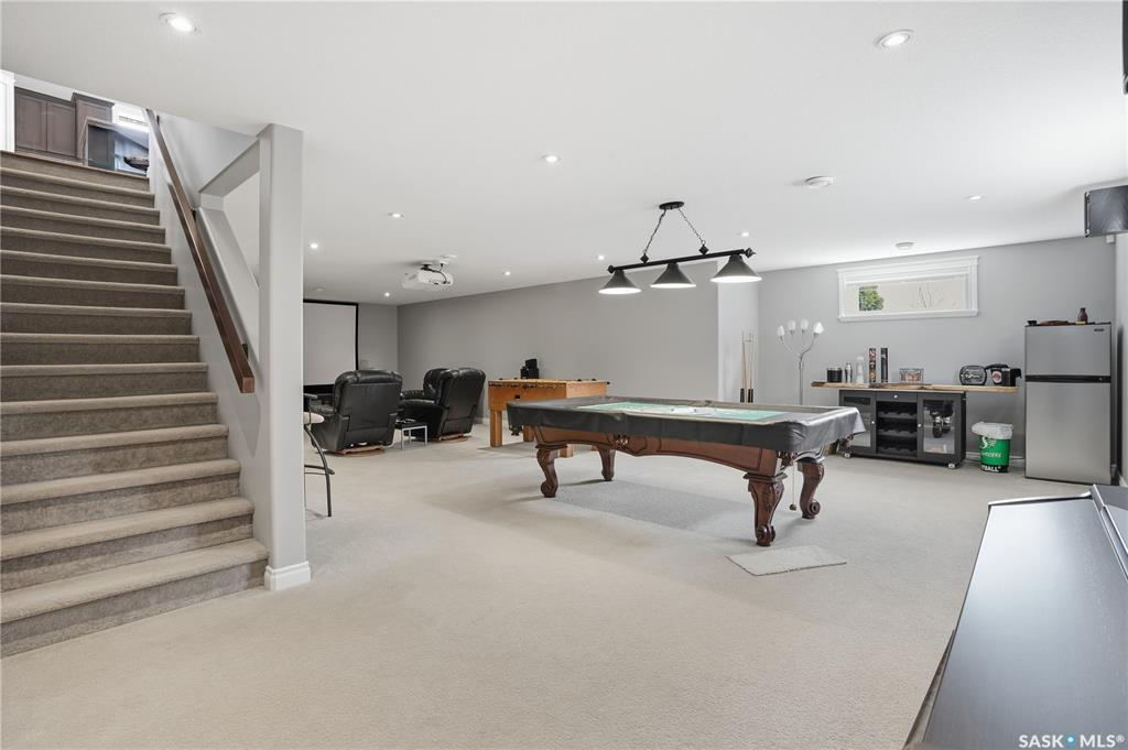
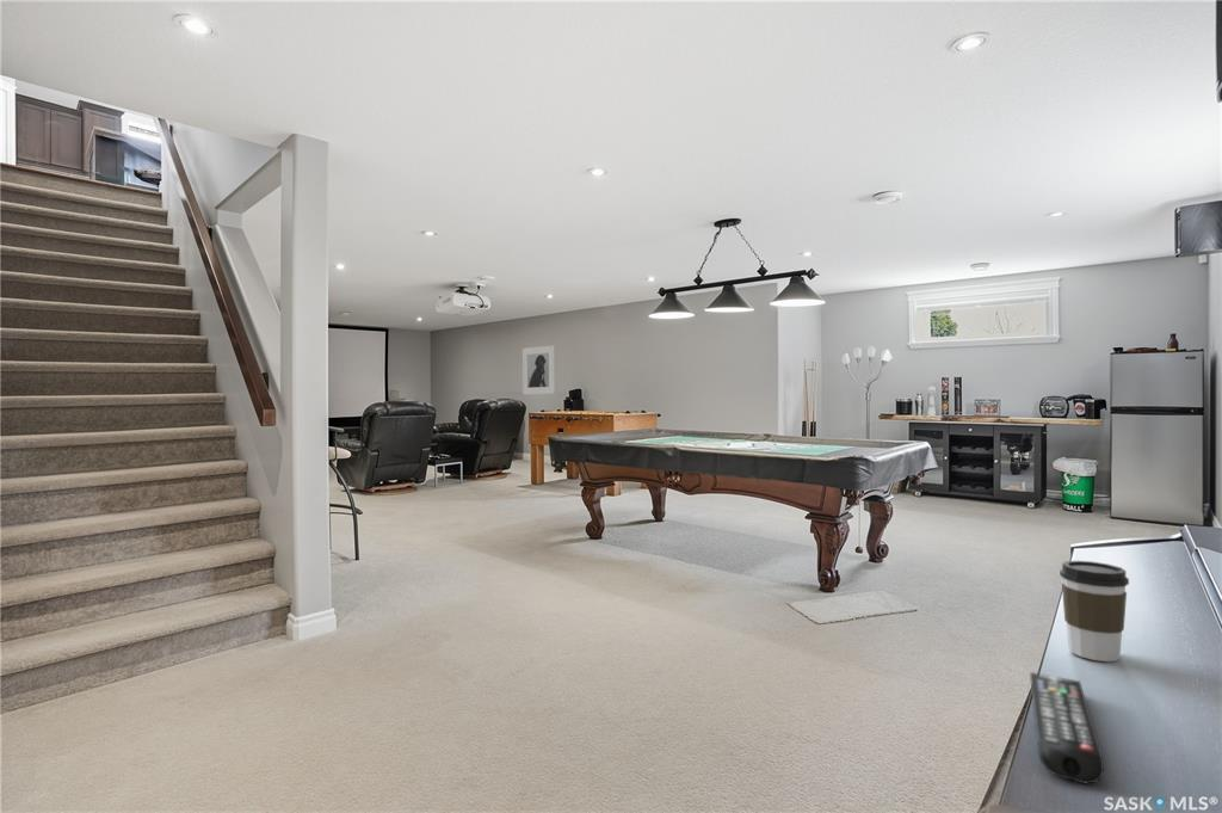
+ remote control (1061, 717)
+ coffee cup (1093, 610)
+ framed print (537, 370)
